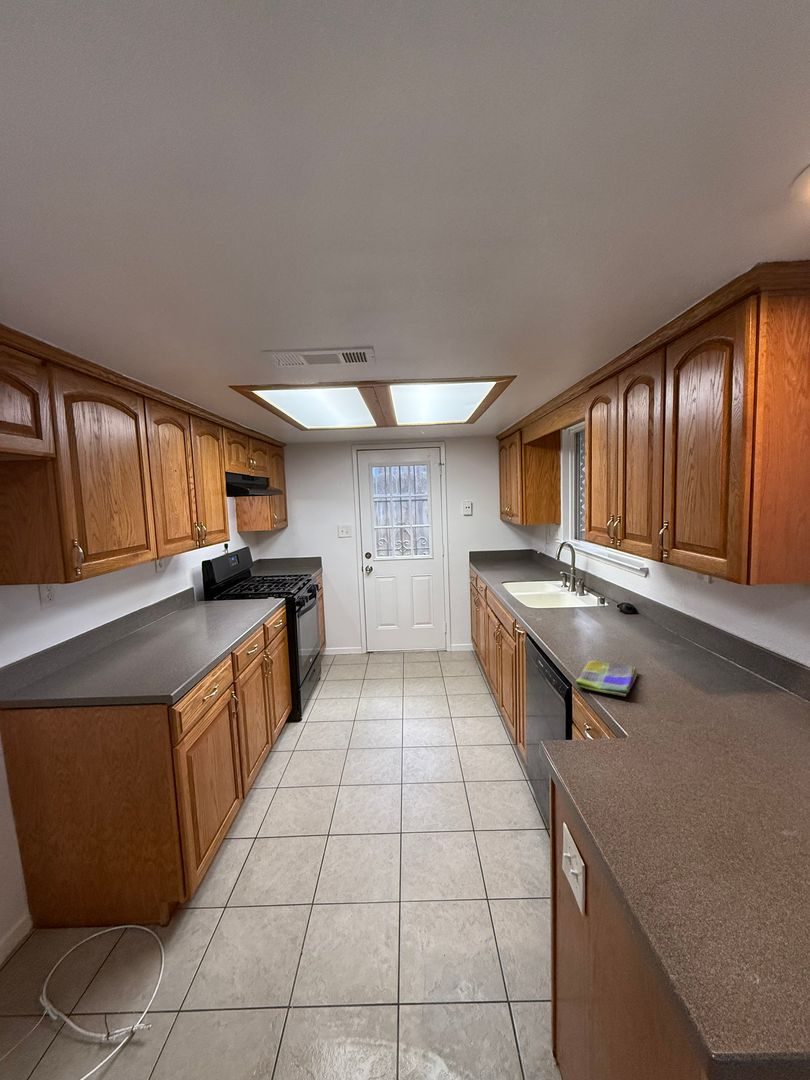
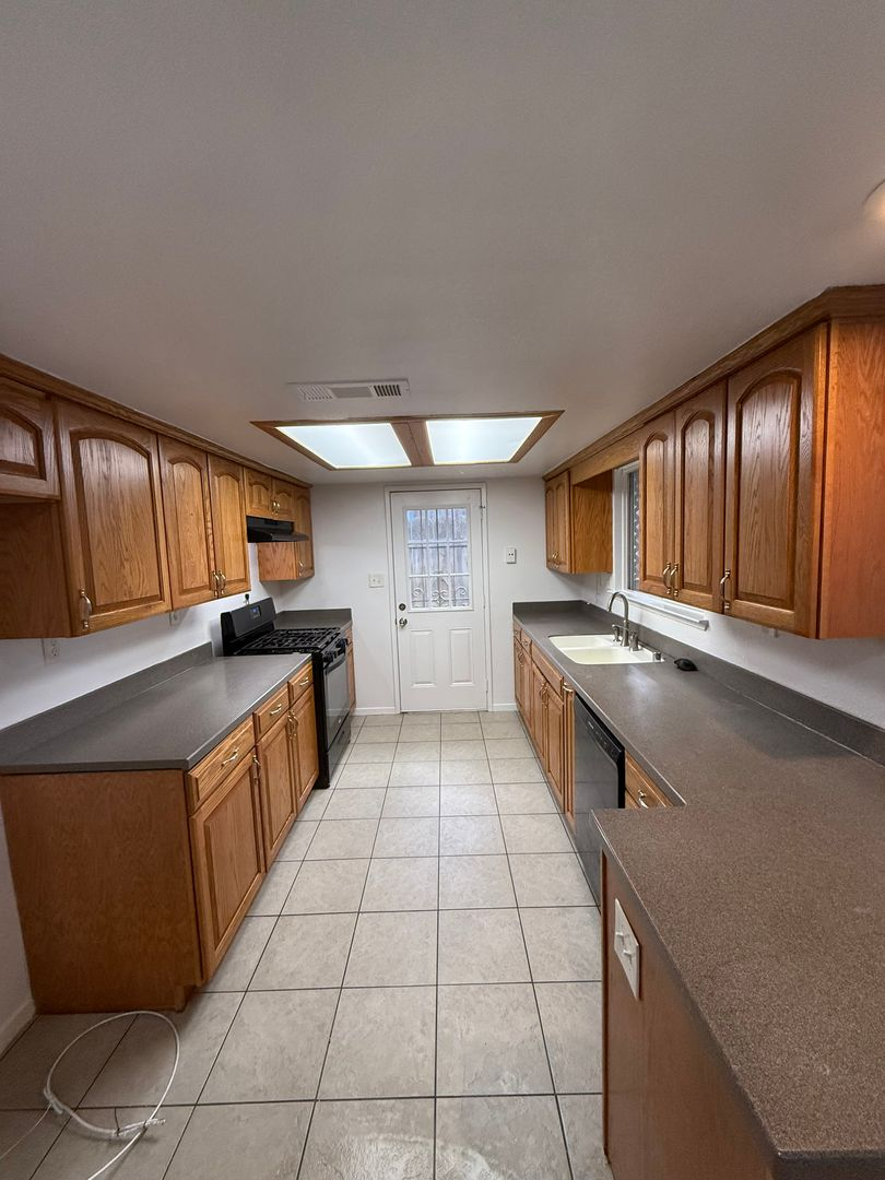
- dish towel (606, 676)
